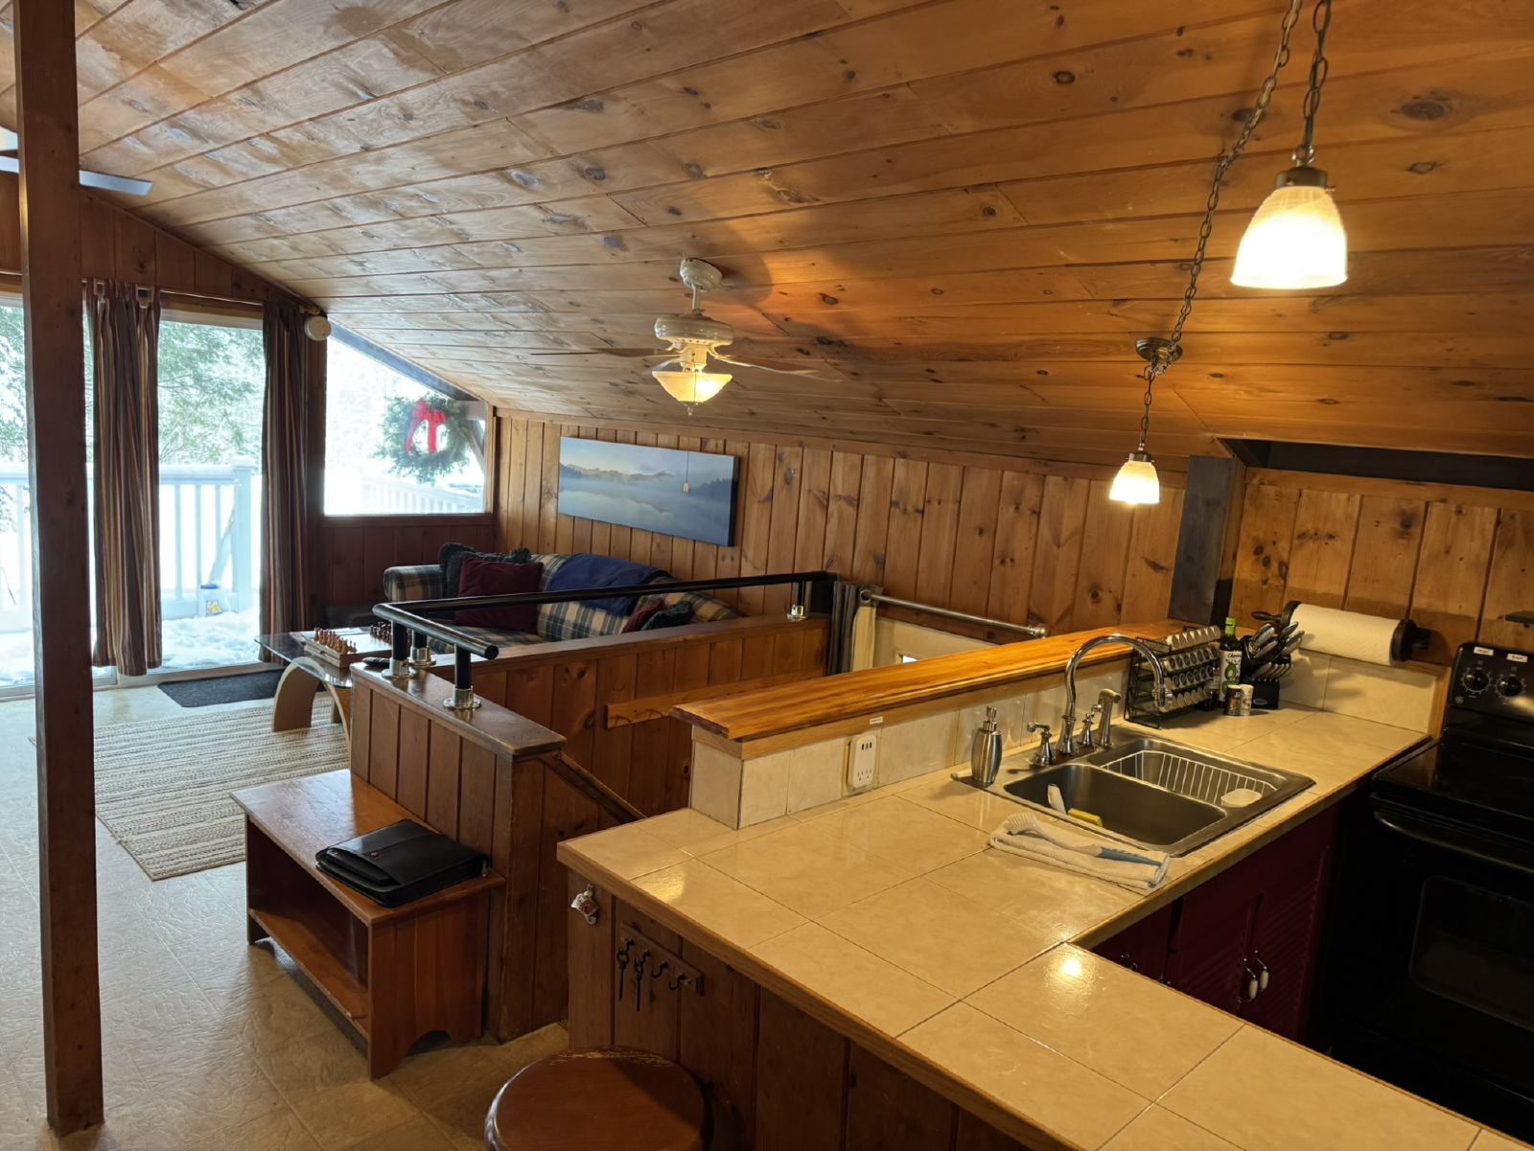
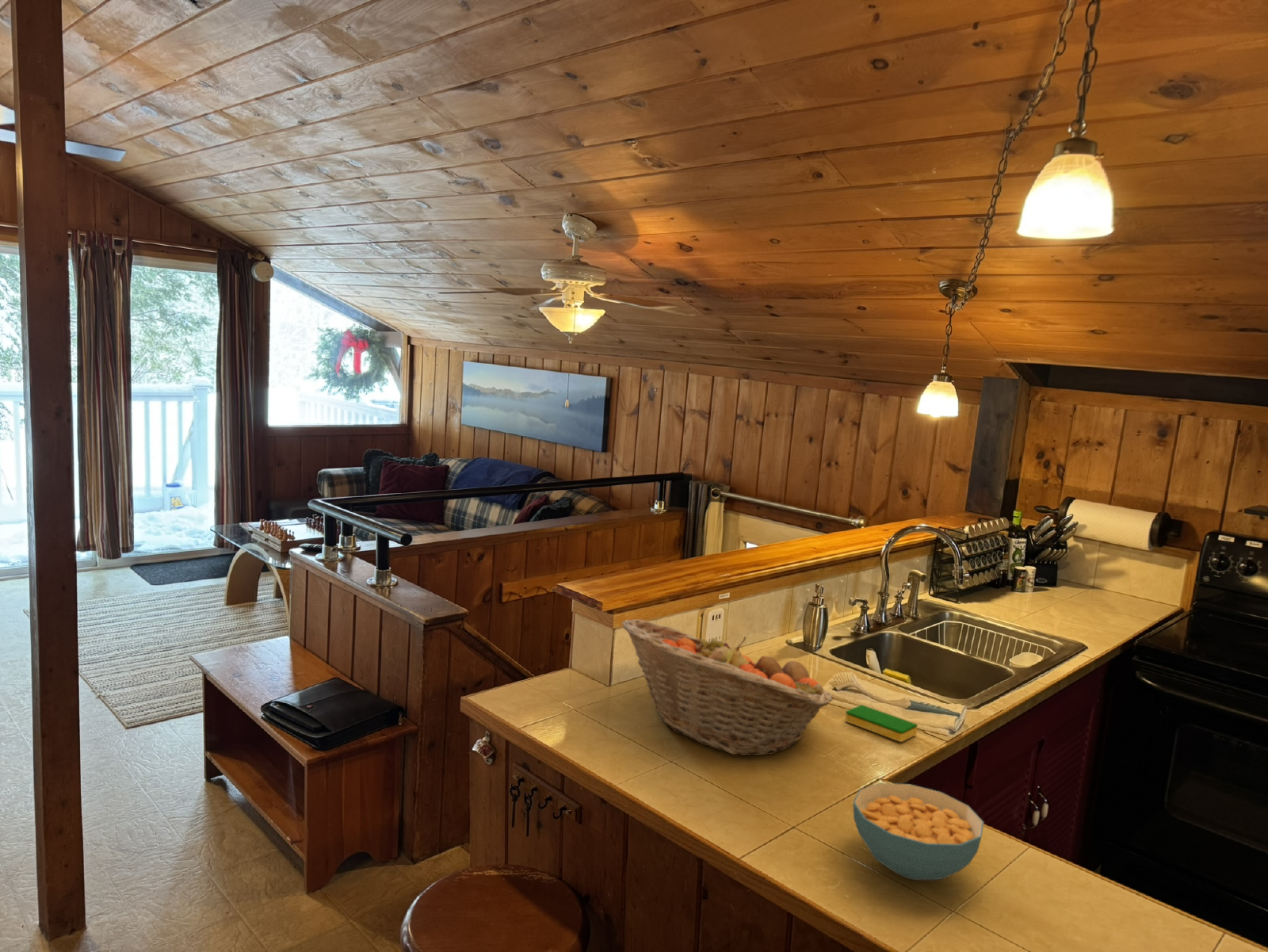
+ fruit basket (721, 676)
+ dish sponge (880, 722)
+ cereal bowl (914, 840)
